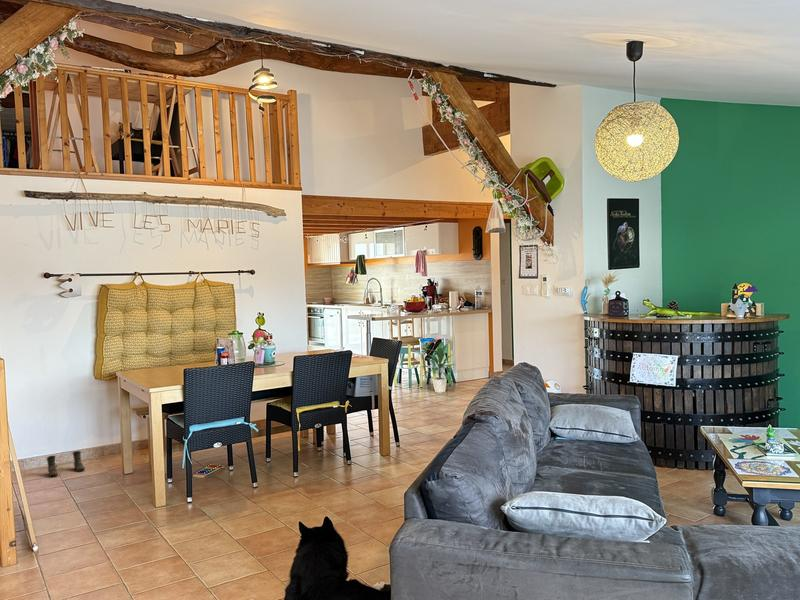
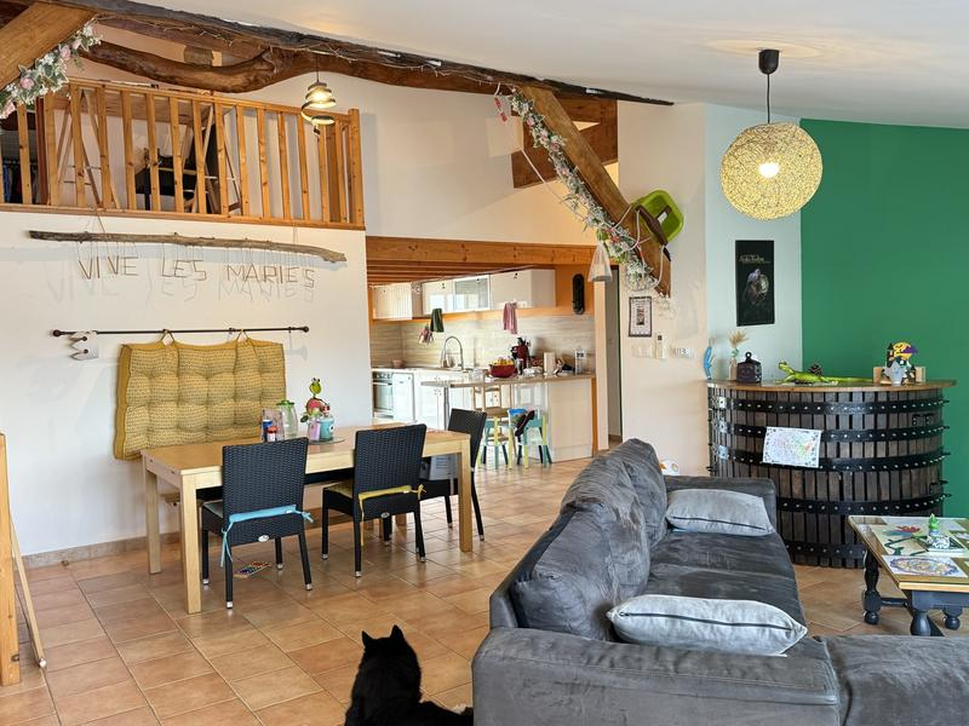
- indoor plant (439, 367)
- boots (74, 463)
